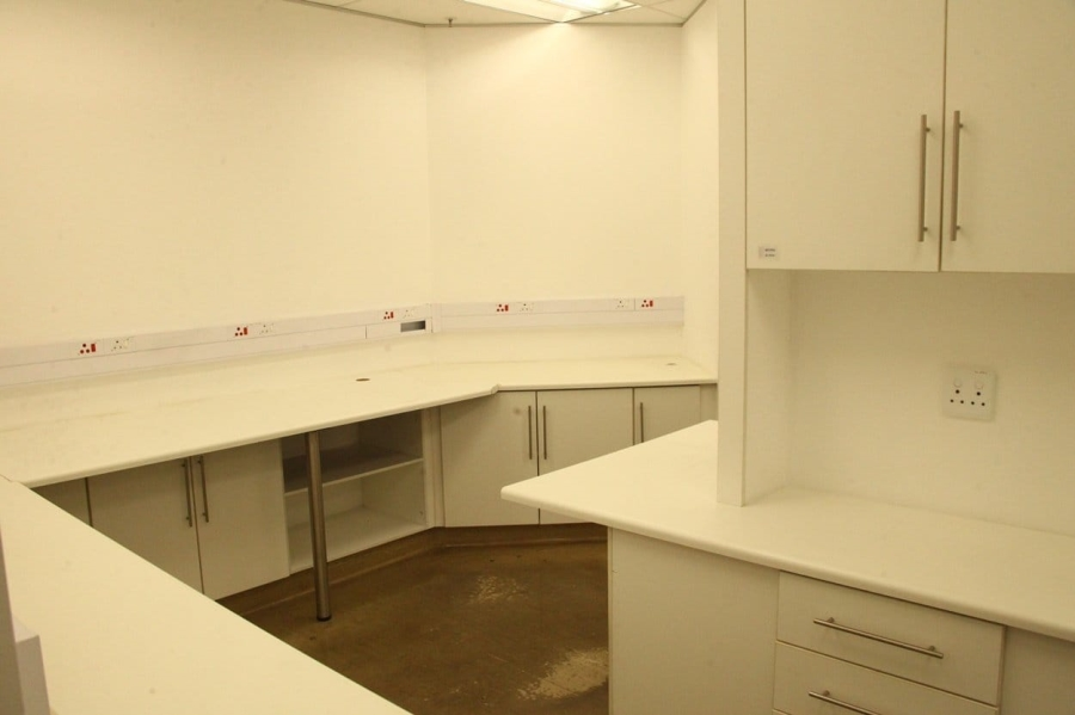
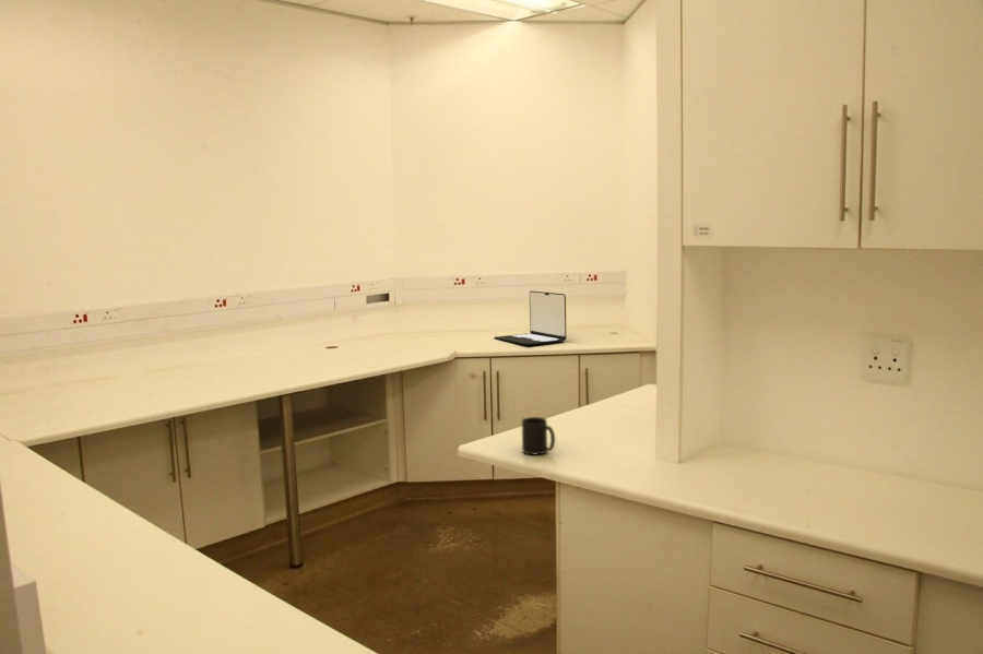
+ mug (540, 437)
+ laptop (530, 317)
